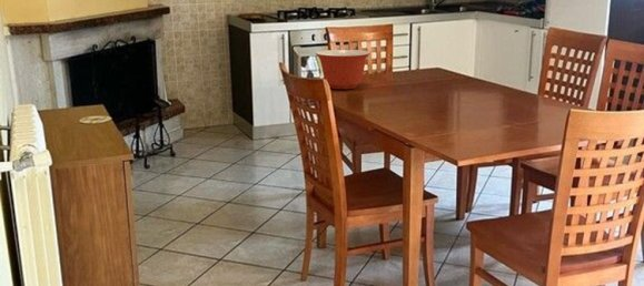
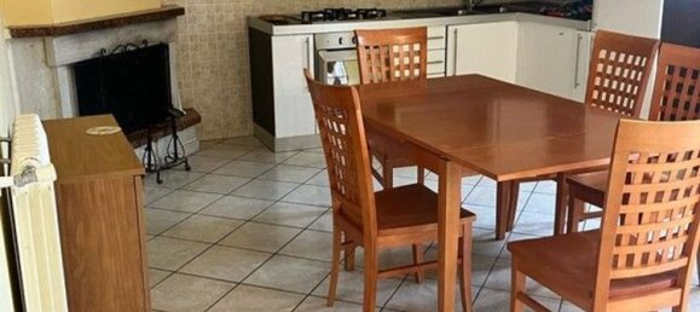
- mixing bowl (343, 70)
